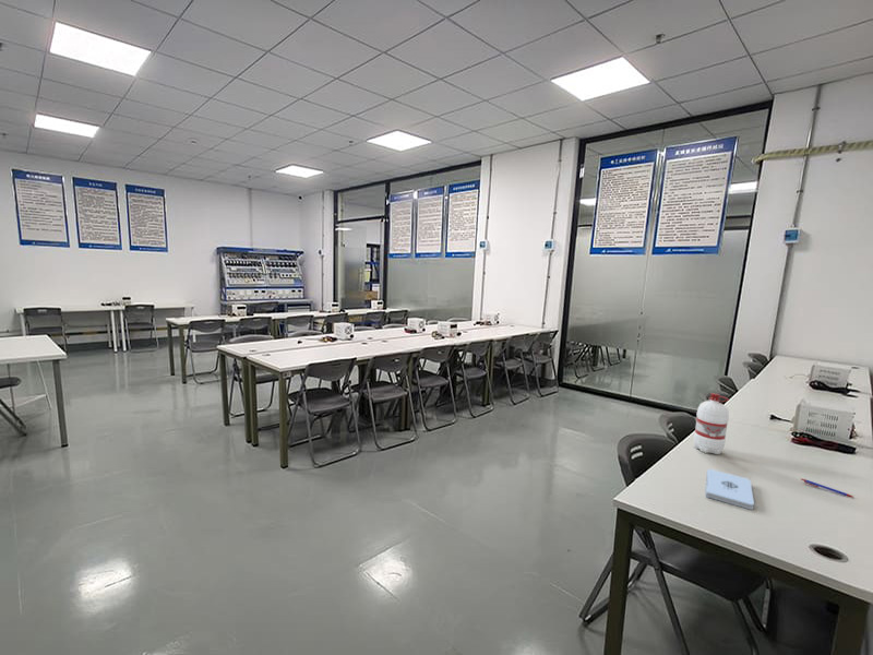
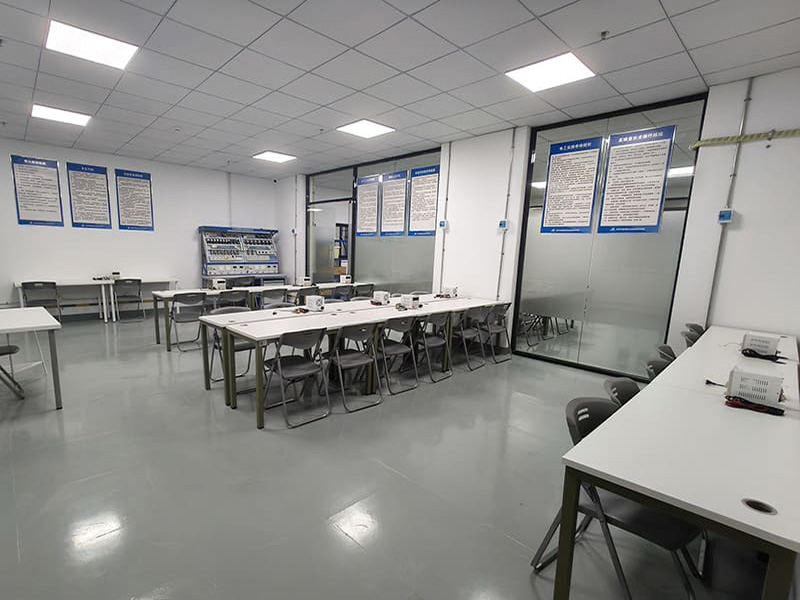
- notepad (728, 487)
- pen (826, 487)
- water bottle (711, 421)
